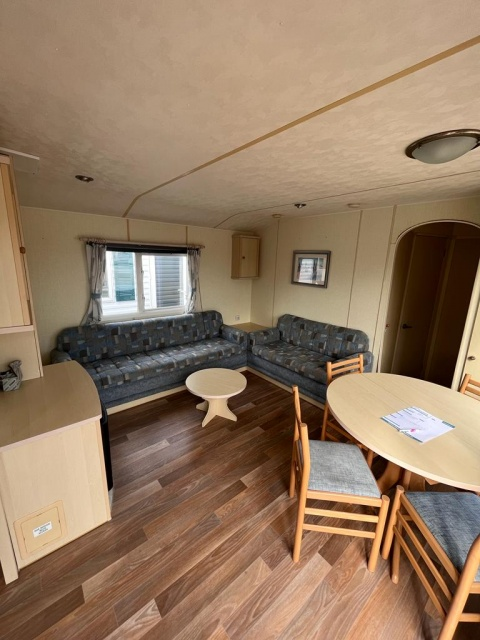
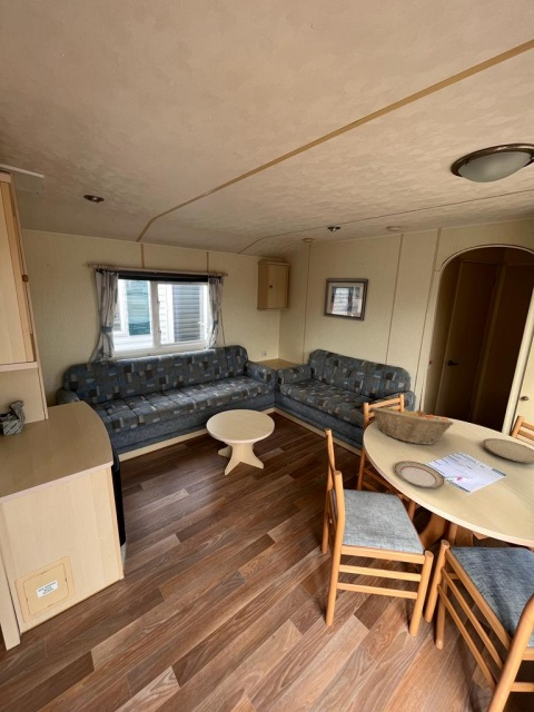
+ fruit basket (408, 419)
+ plate (417, 475)
+ plate (510, 452)
